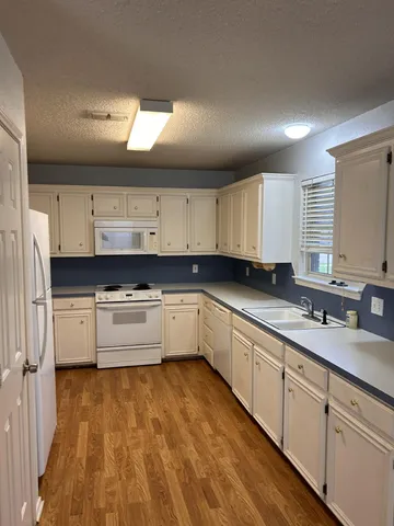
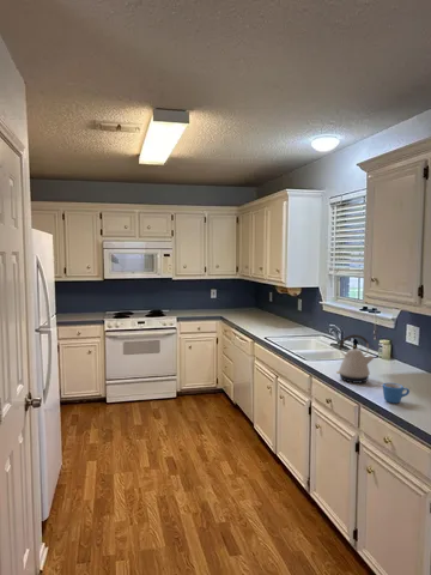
+ kettle (356, 357)
+ mug (395, 393)
